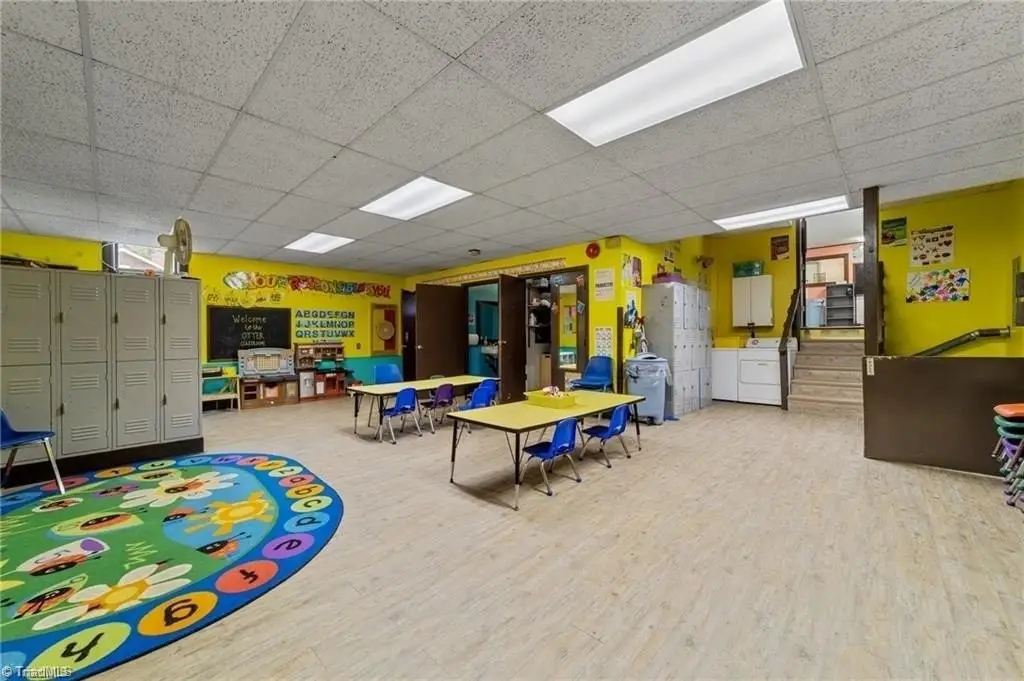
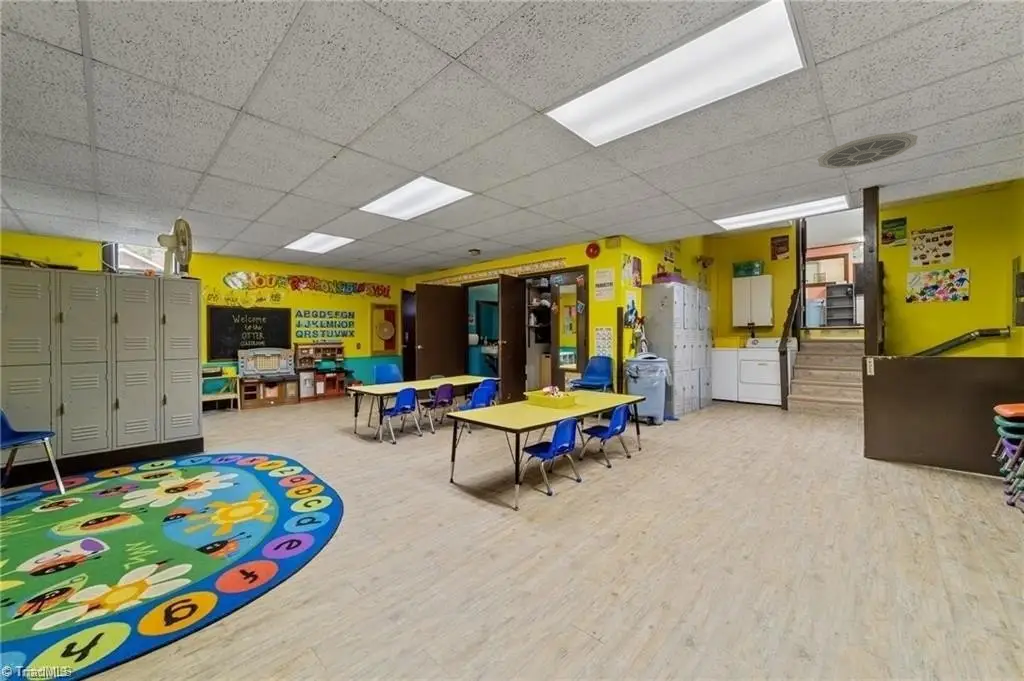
+ ceiling vent (864, 153)
